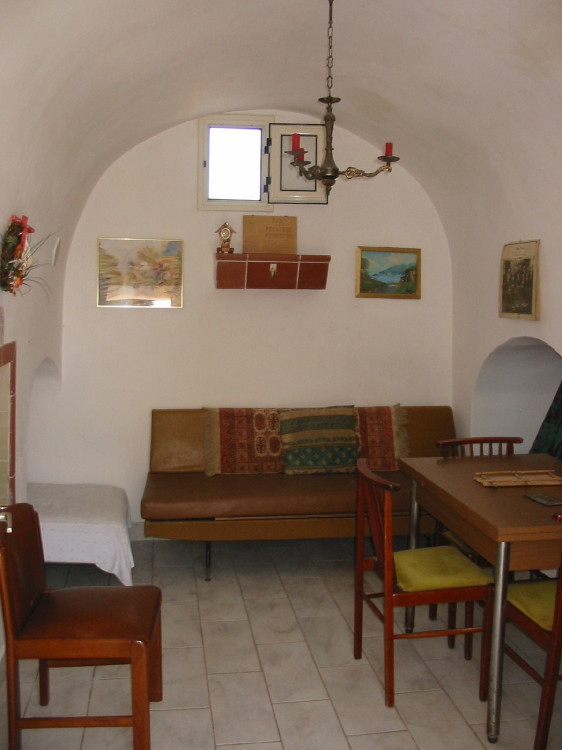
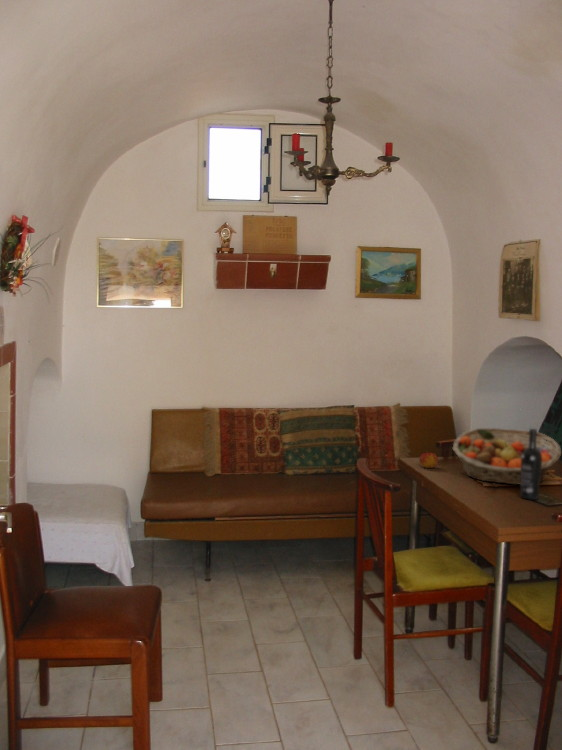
+ wine bottle (531, 463)
+ fruit basket (505, 455)
+ apple (428, 459)
